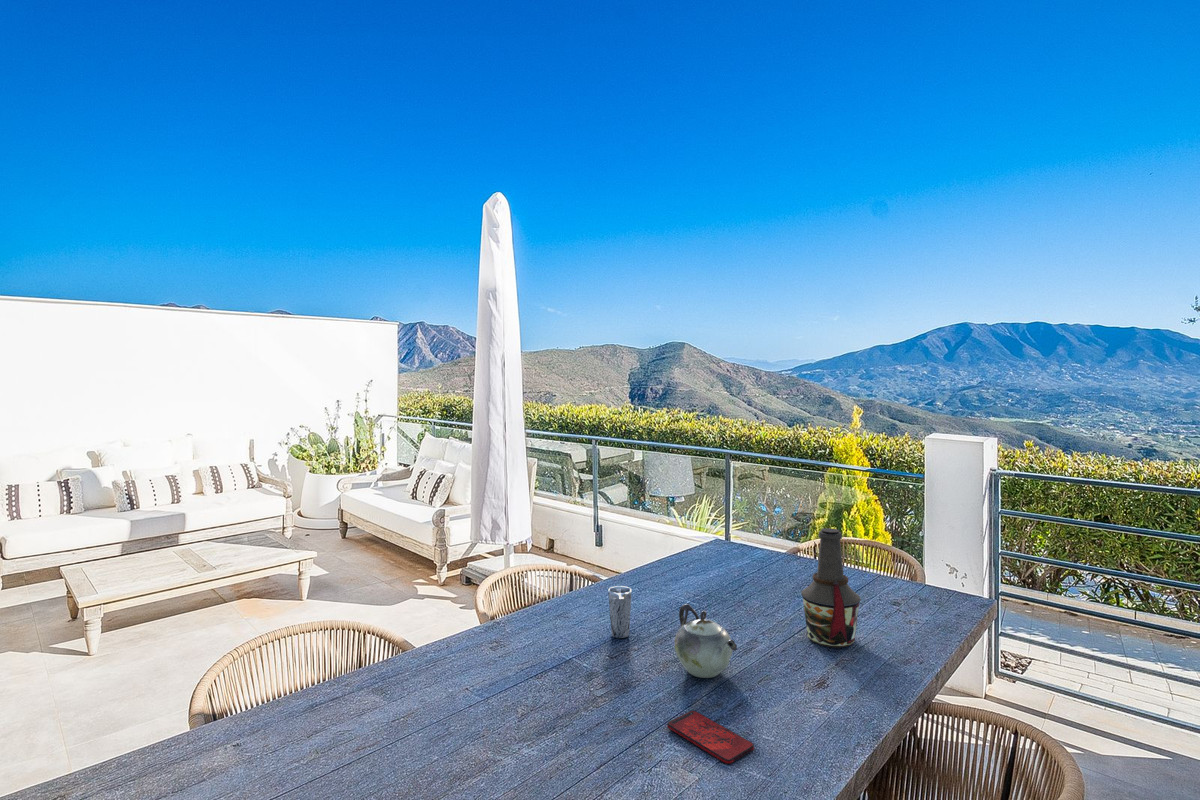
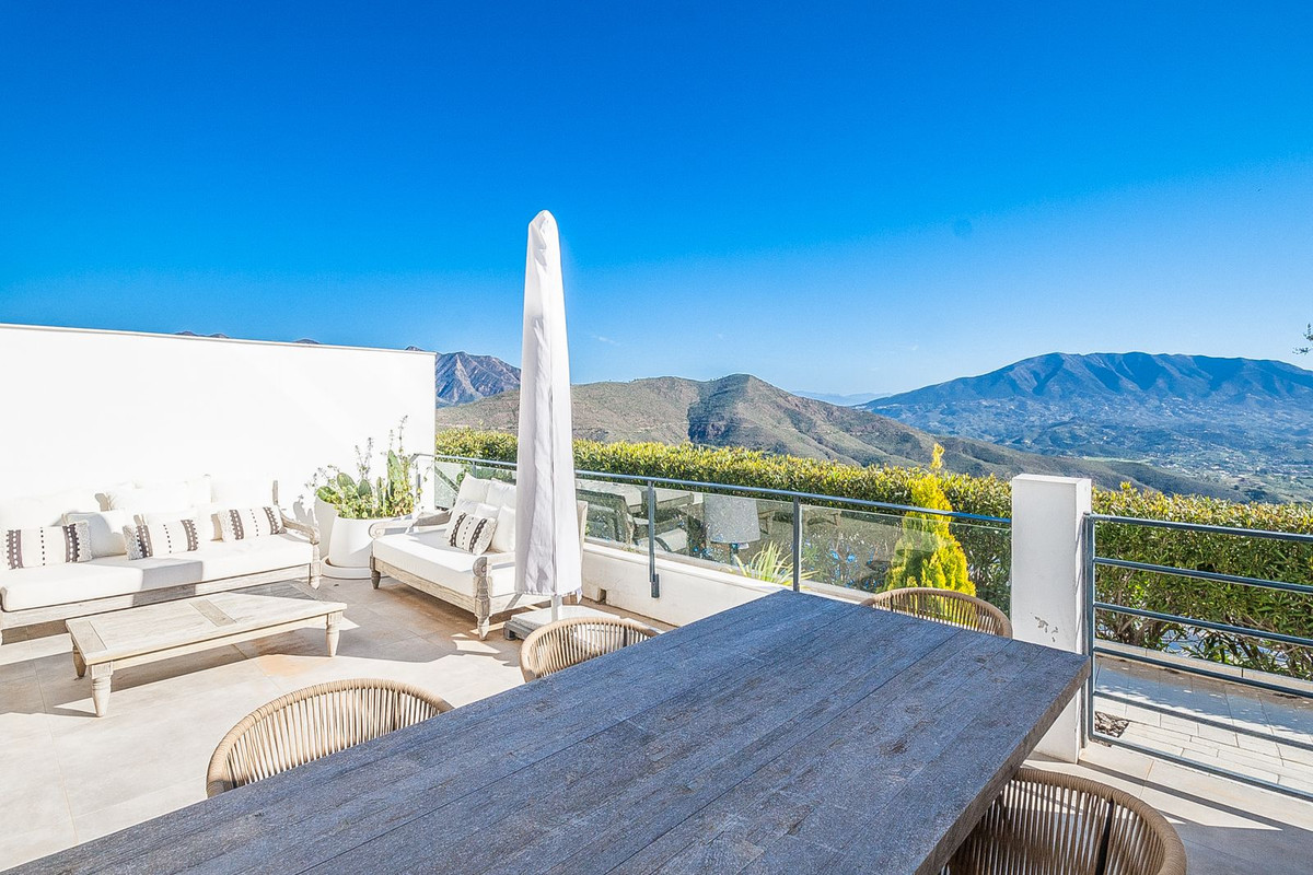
- bottle (831, 585)
- smartphone (709, 735)
- teapot (706, 642)
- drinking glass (620, 612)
